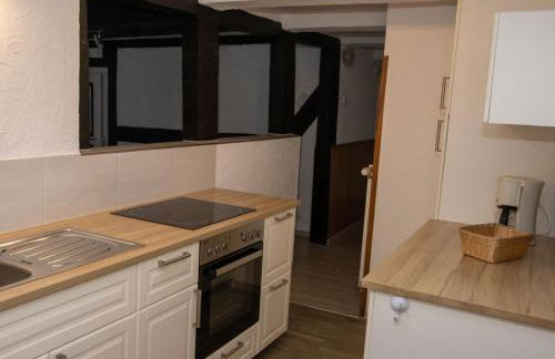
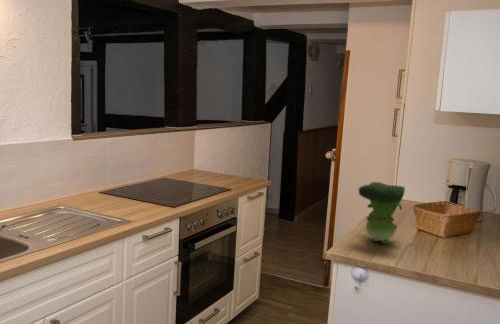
+ toy figurine (381, 213)
